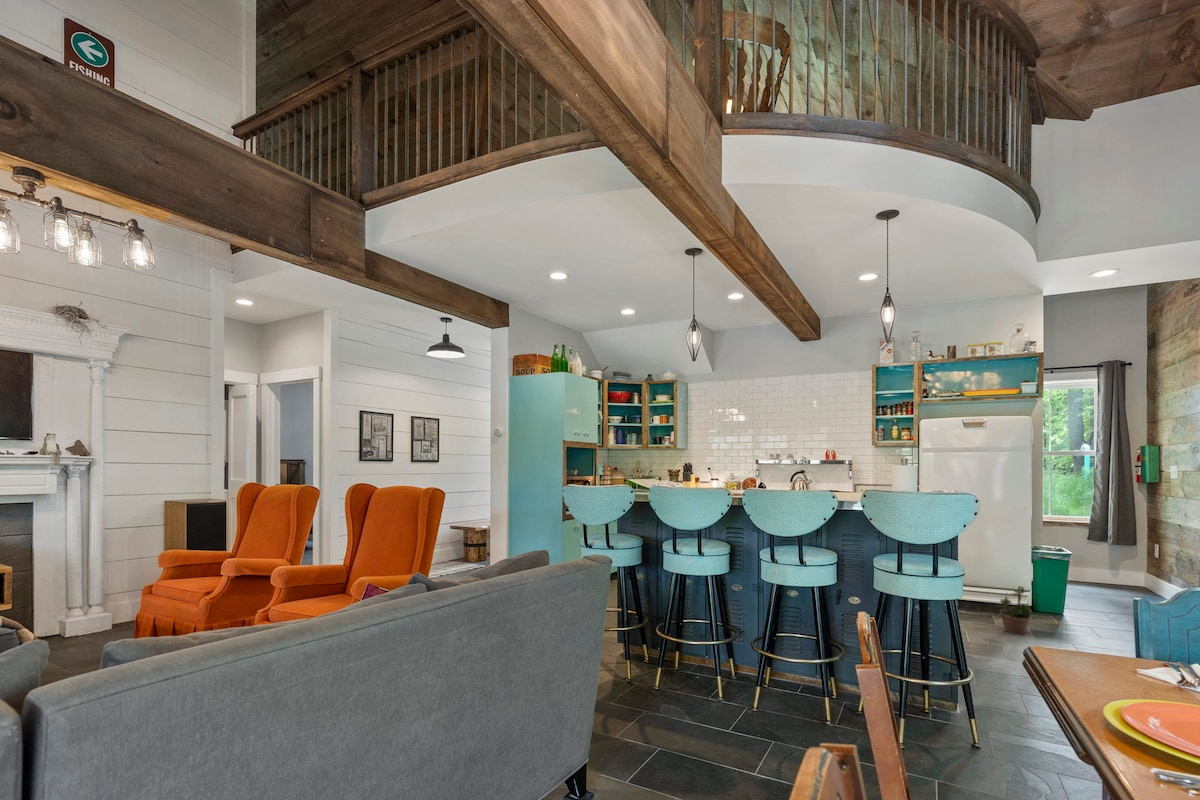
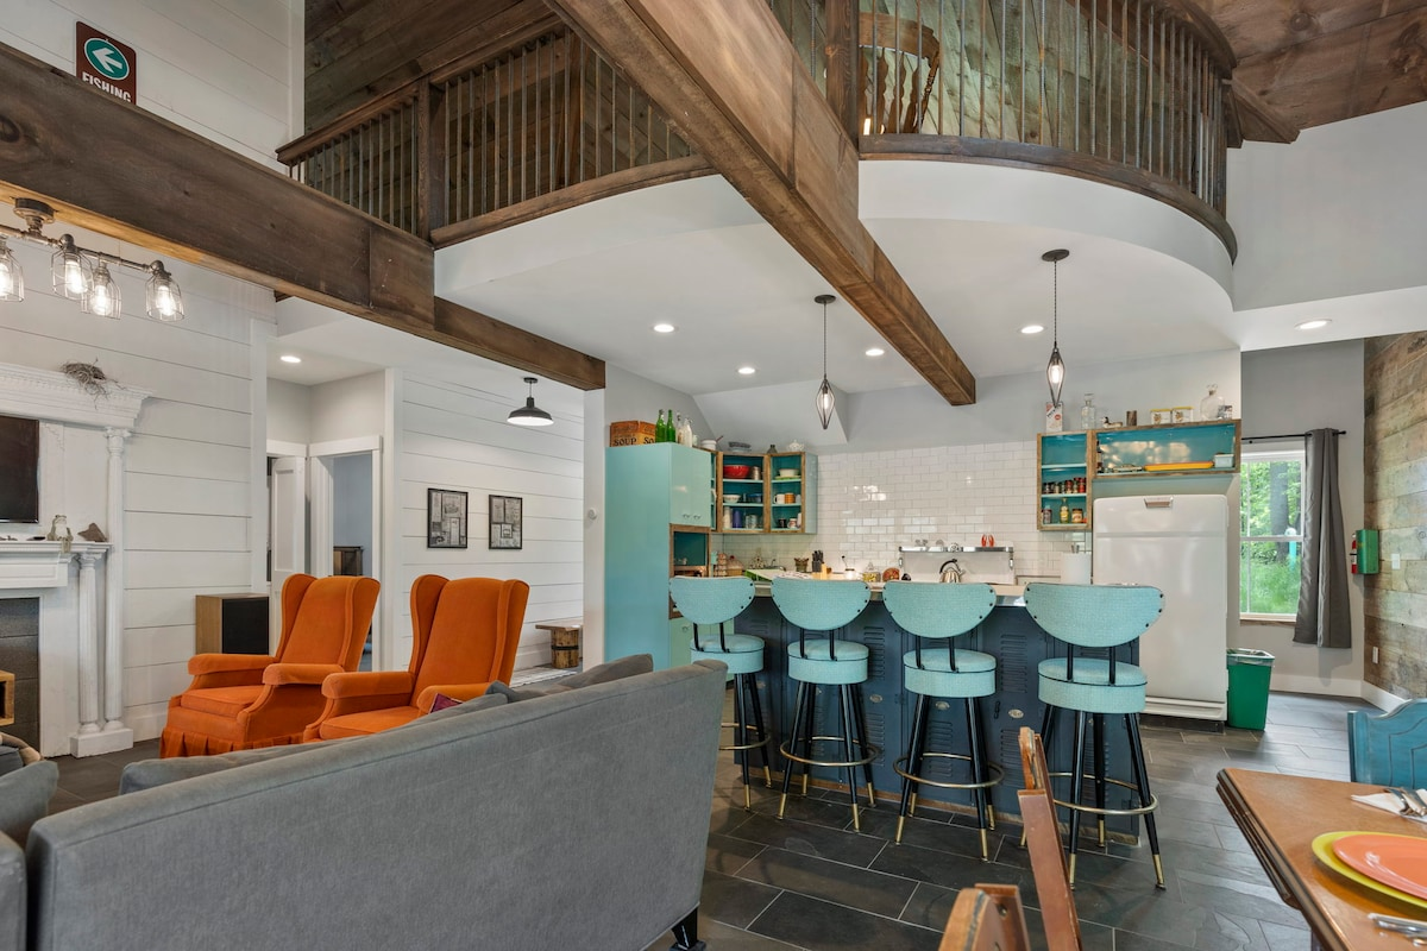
- potted plant (1016, 607)
